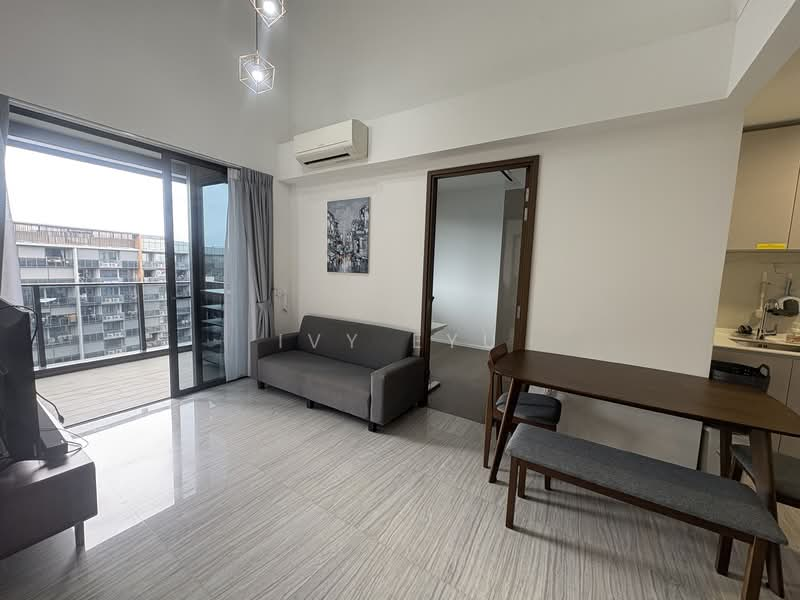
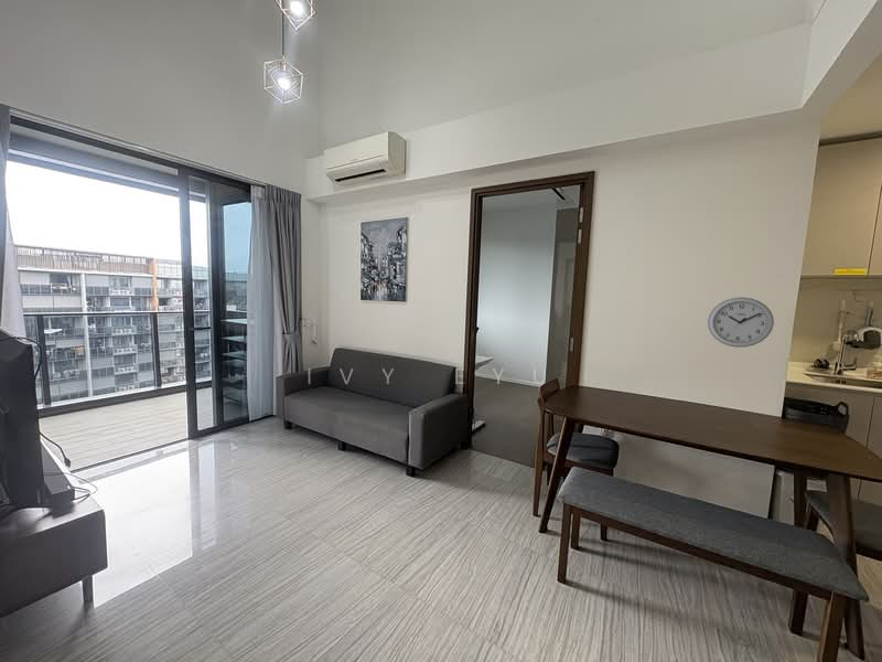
+ wall clock (739, 322)
